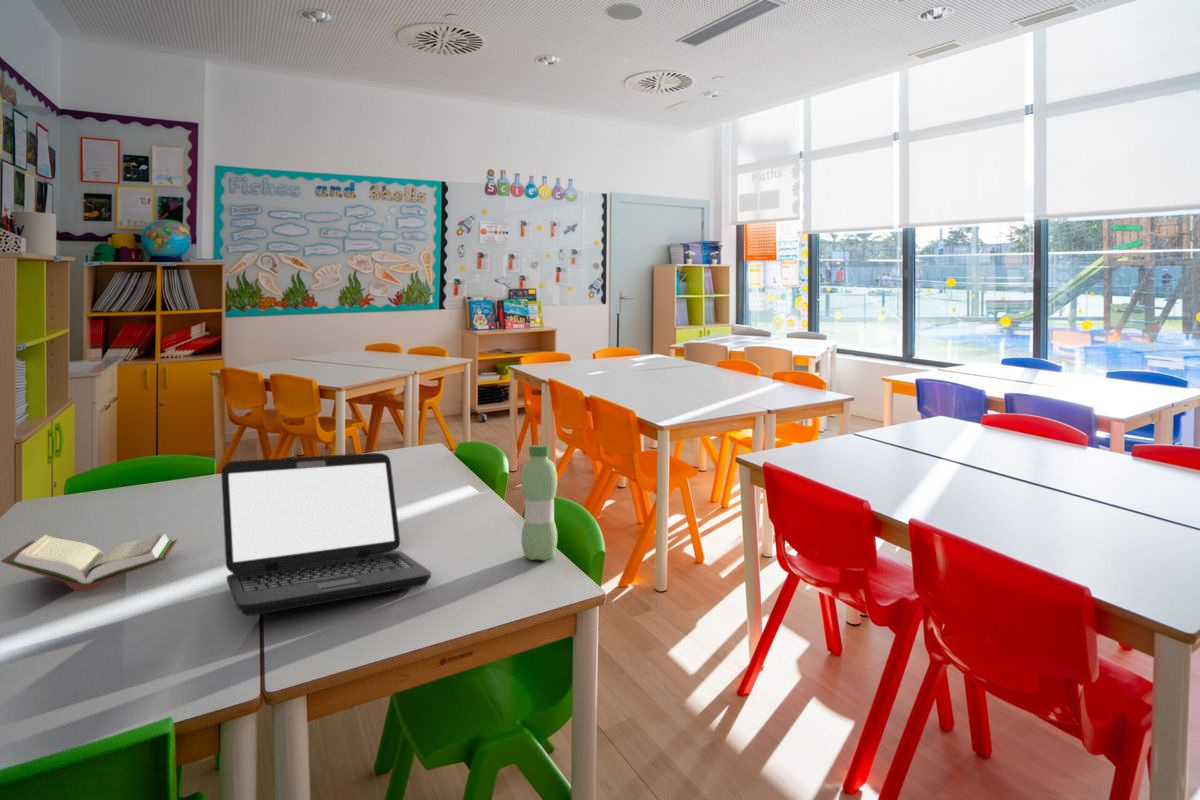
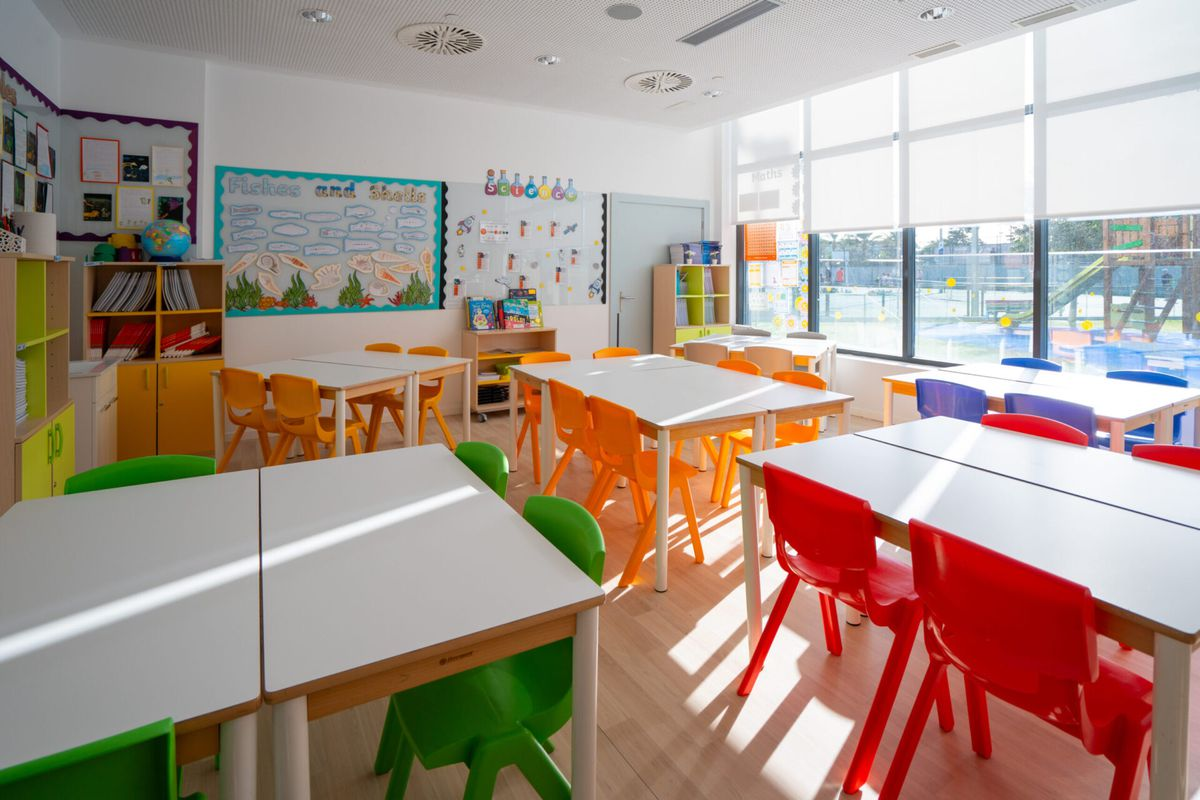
- water bottle (539, 501)
- laptop (325, 522)
- book (98, 558)
